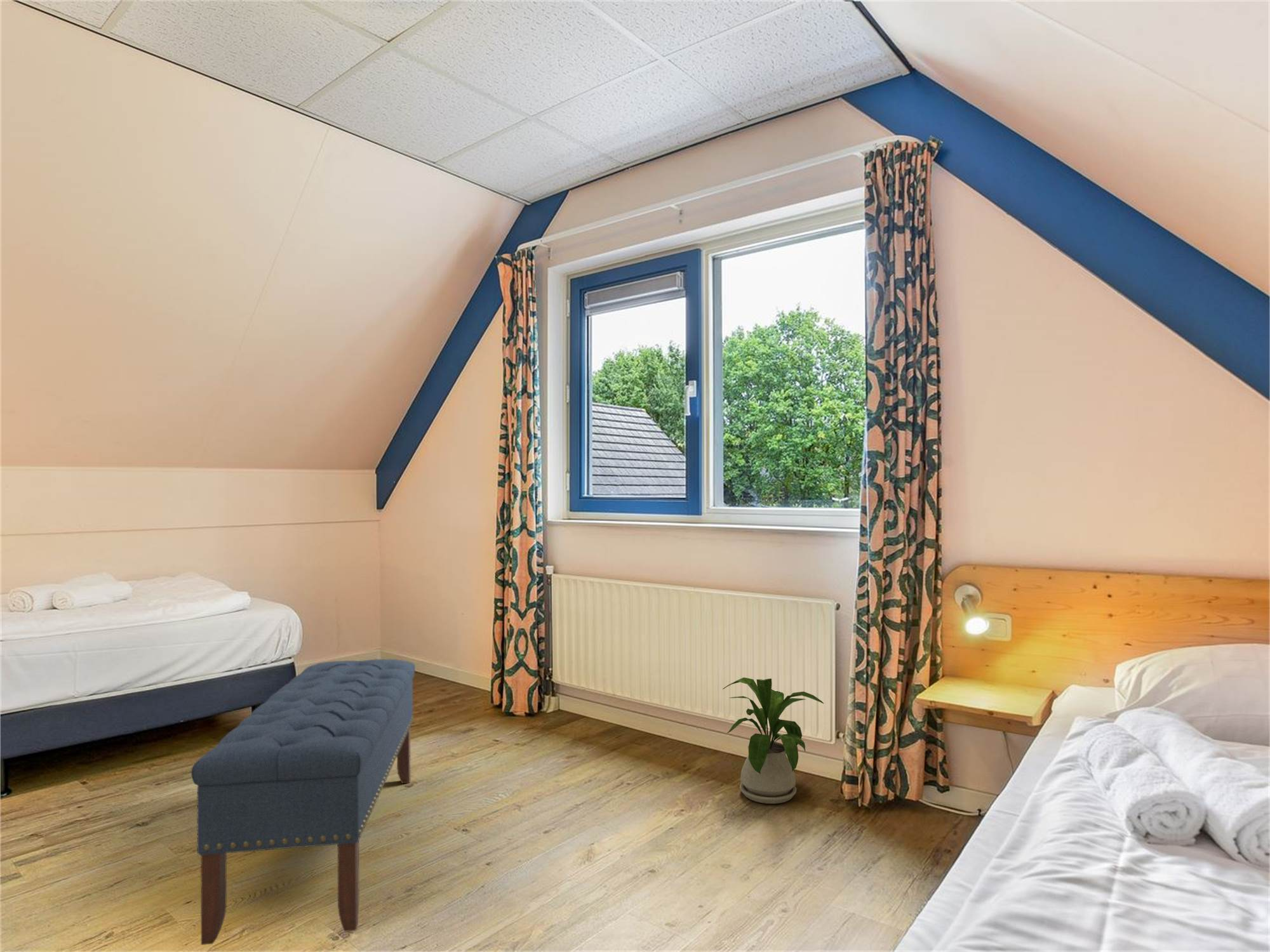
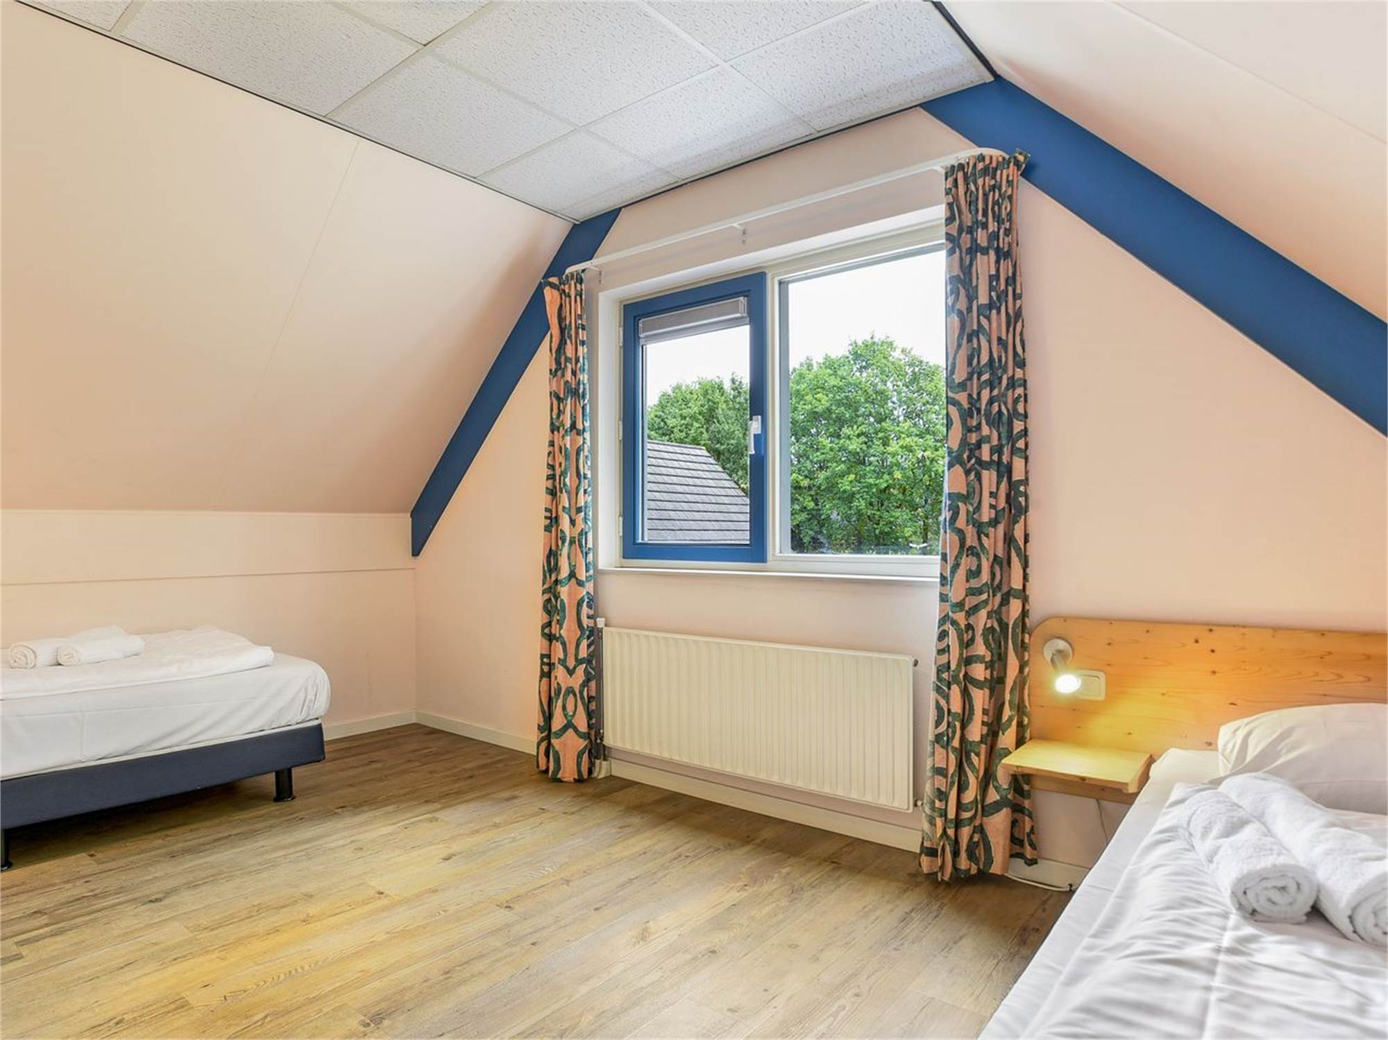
- house plant (776, 729)
- bench (328, 768)
